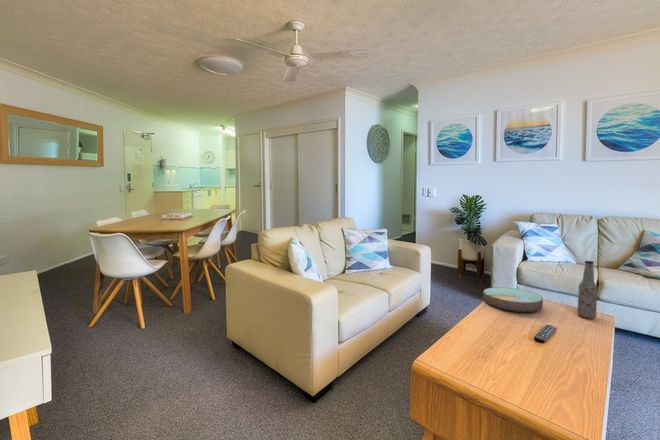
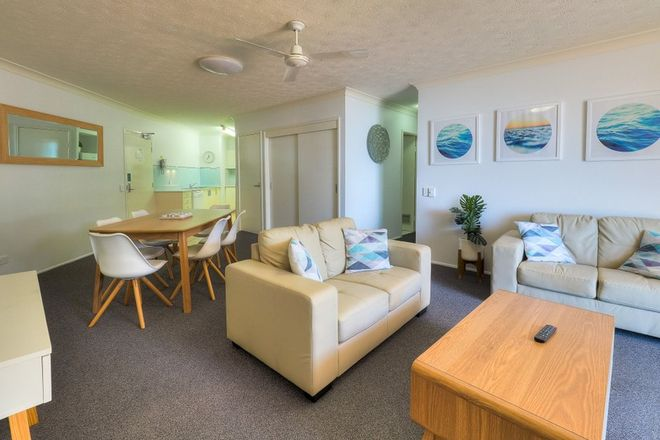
- bottle (587, 289)
- bowl (511, 300)
